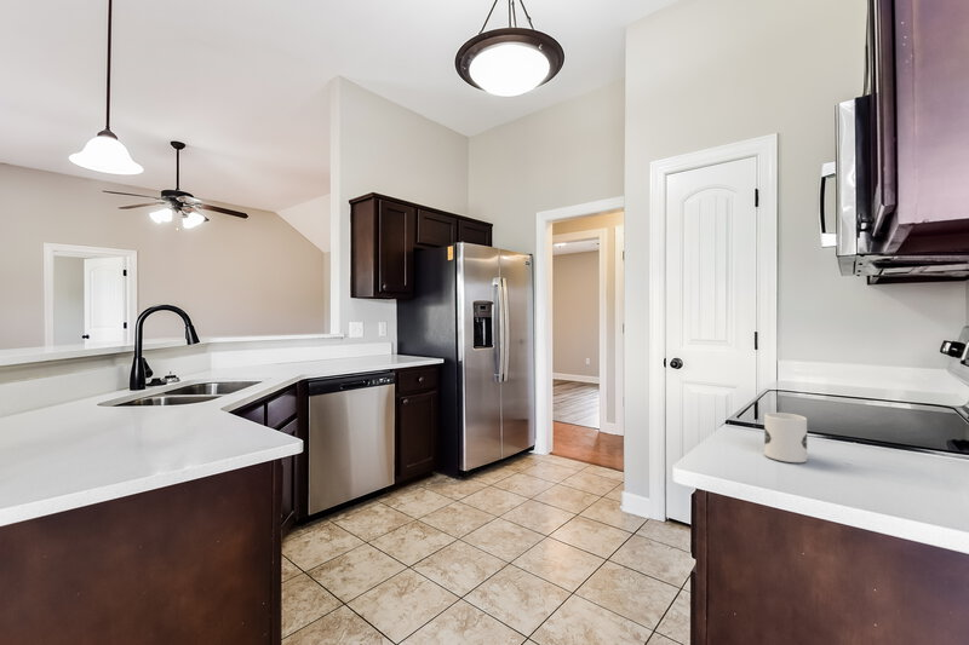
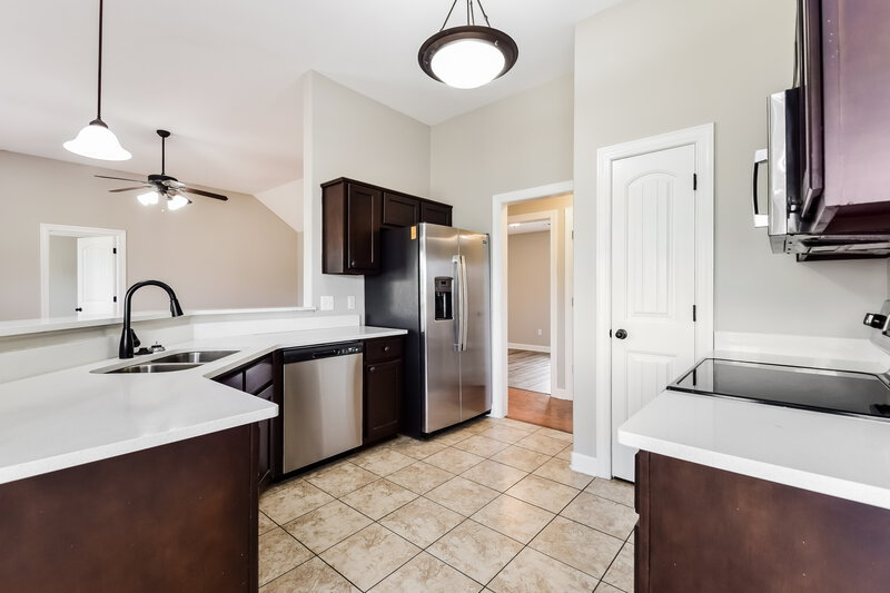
- mug (785, 434)
